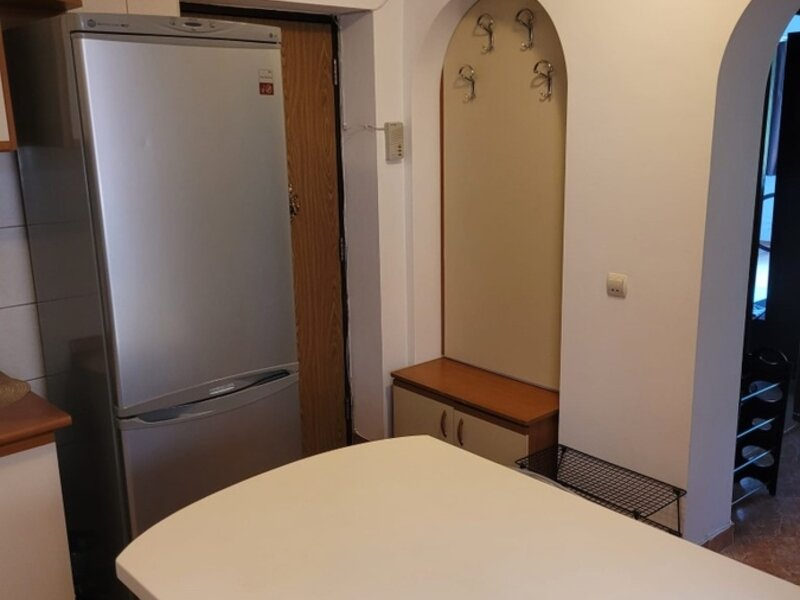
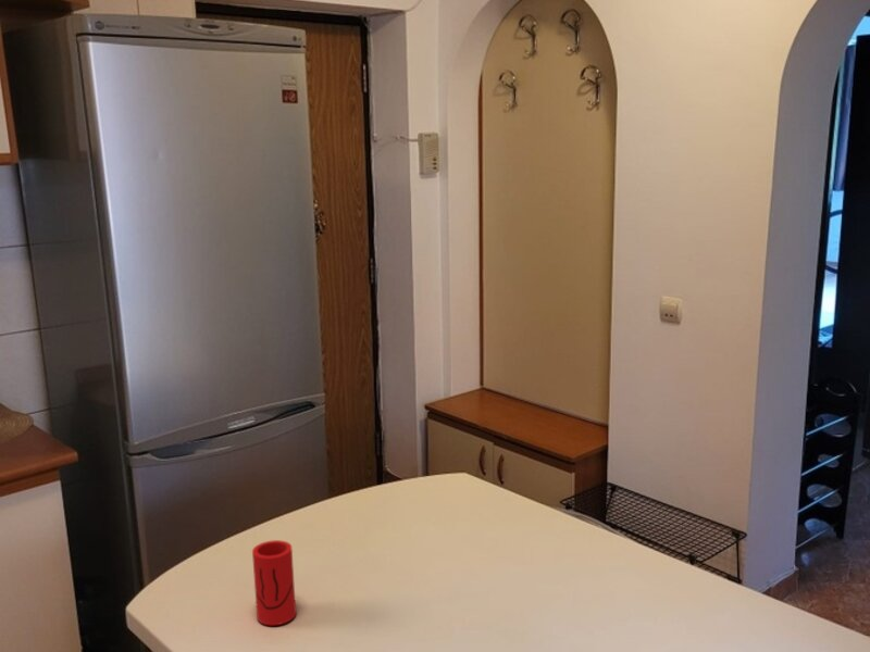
+ cup (274, 581)
